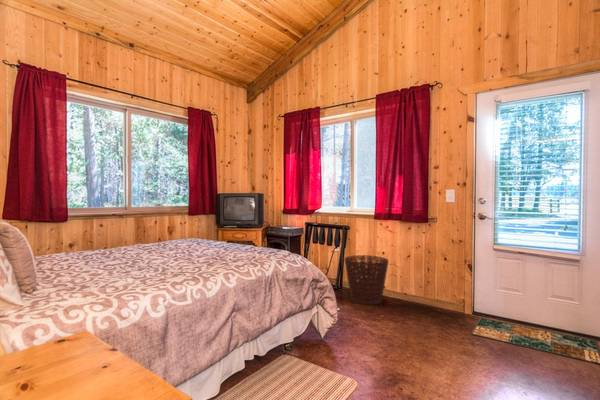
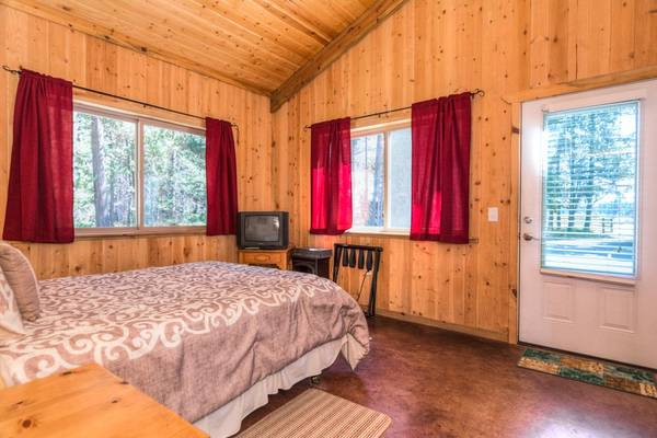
- basket (366, 279)
